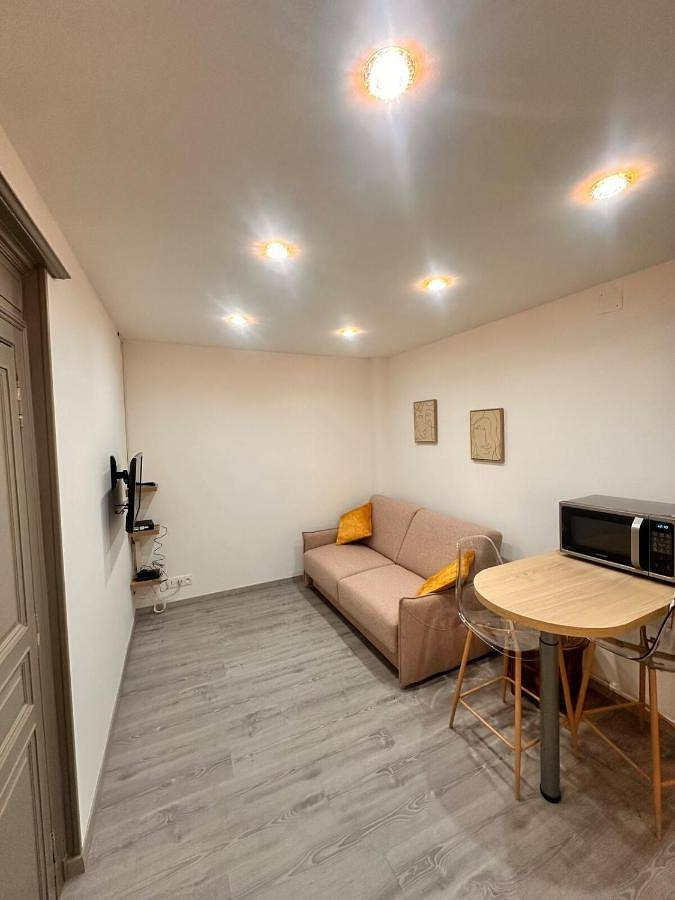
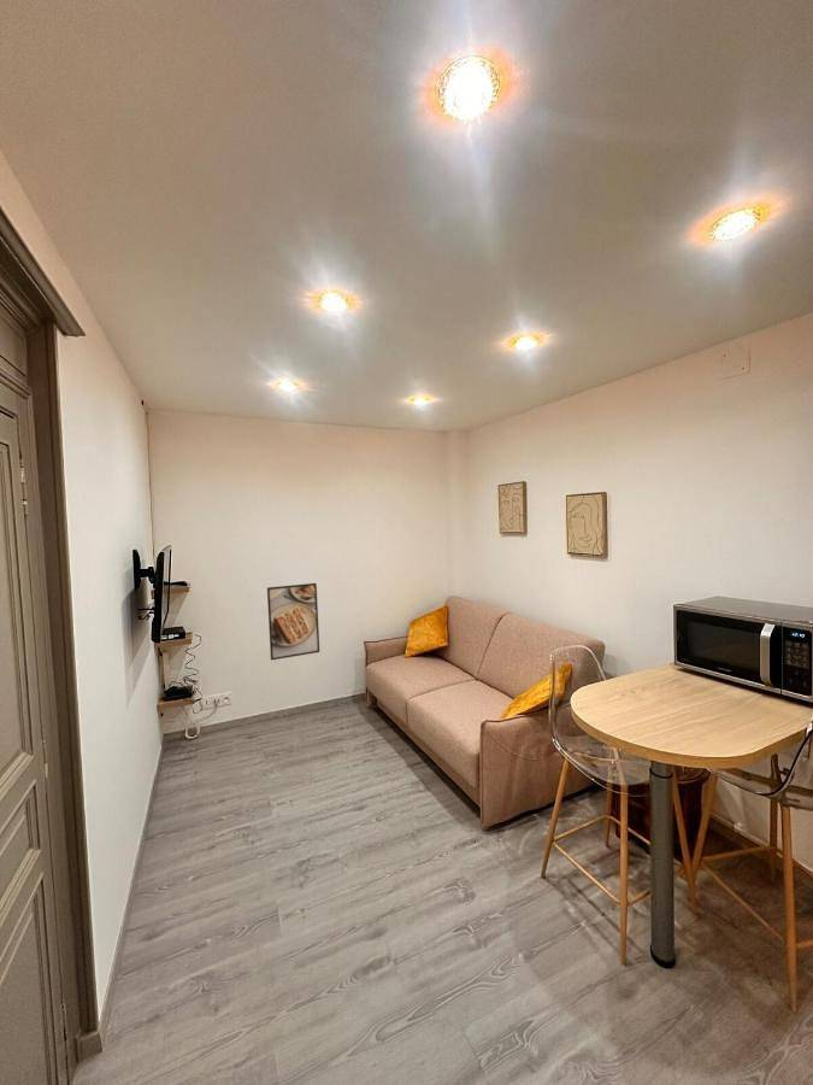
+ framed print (294, 620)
